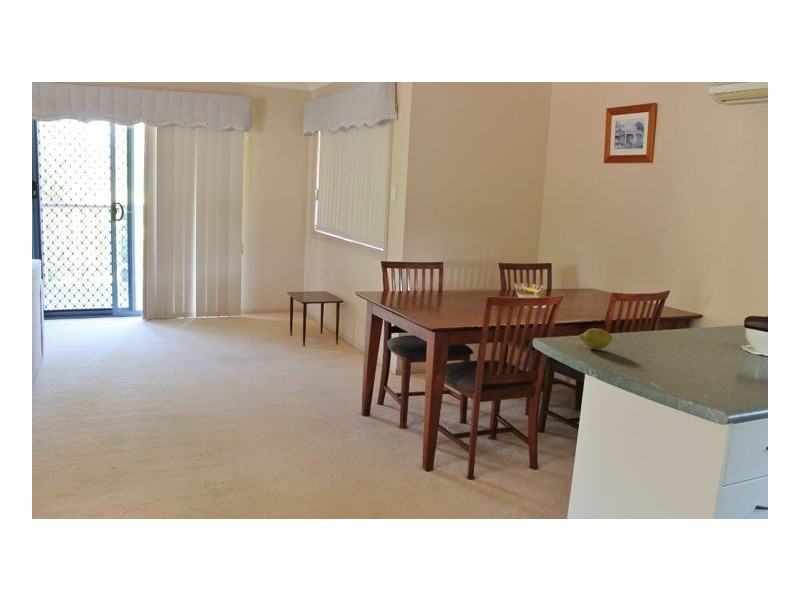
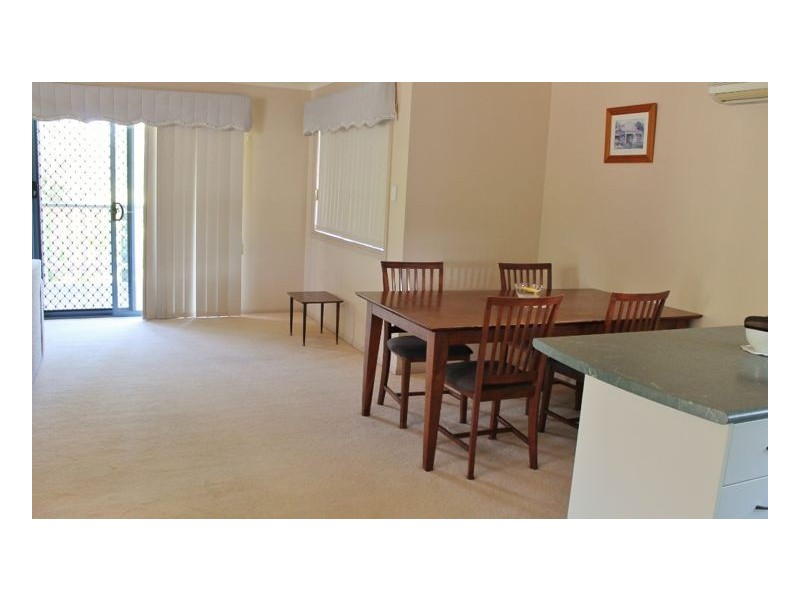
- fruit (595, 338)
